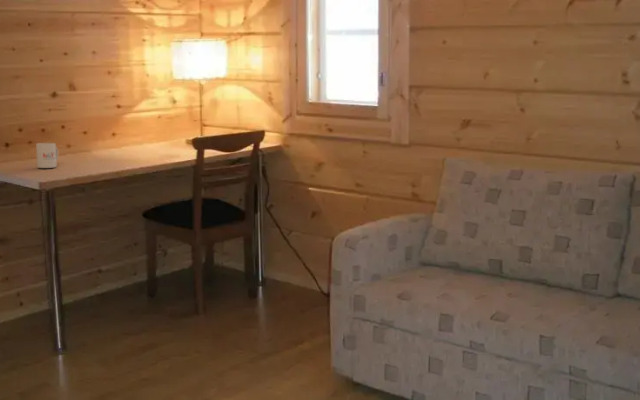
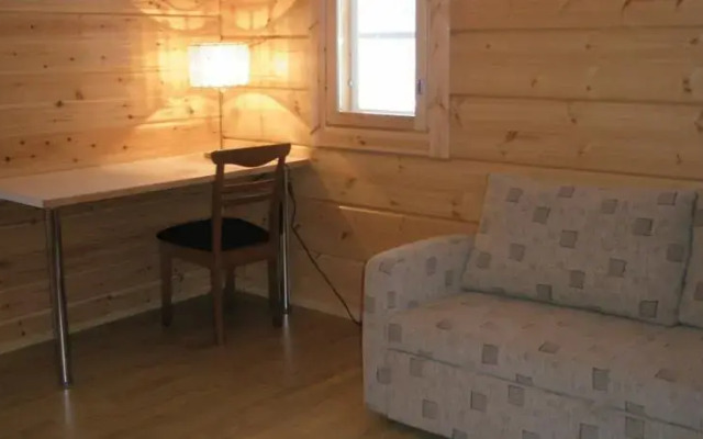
- mug (48, 155)
